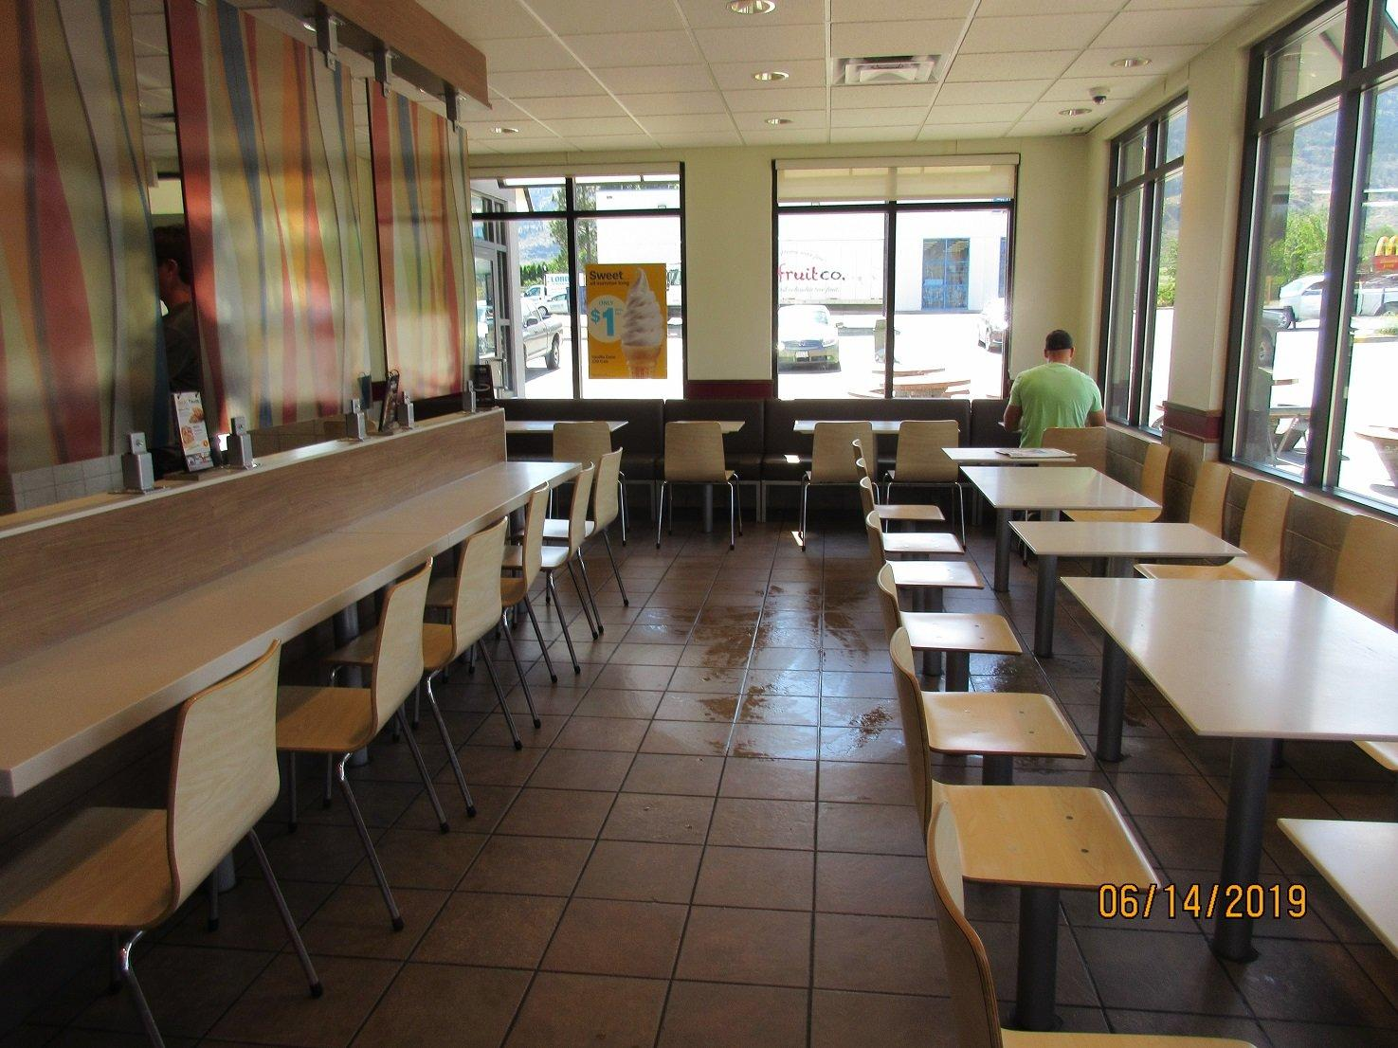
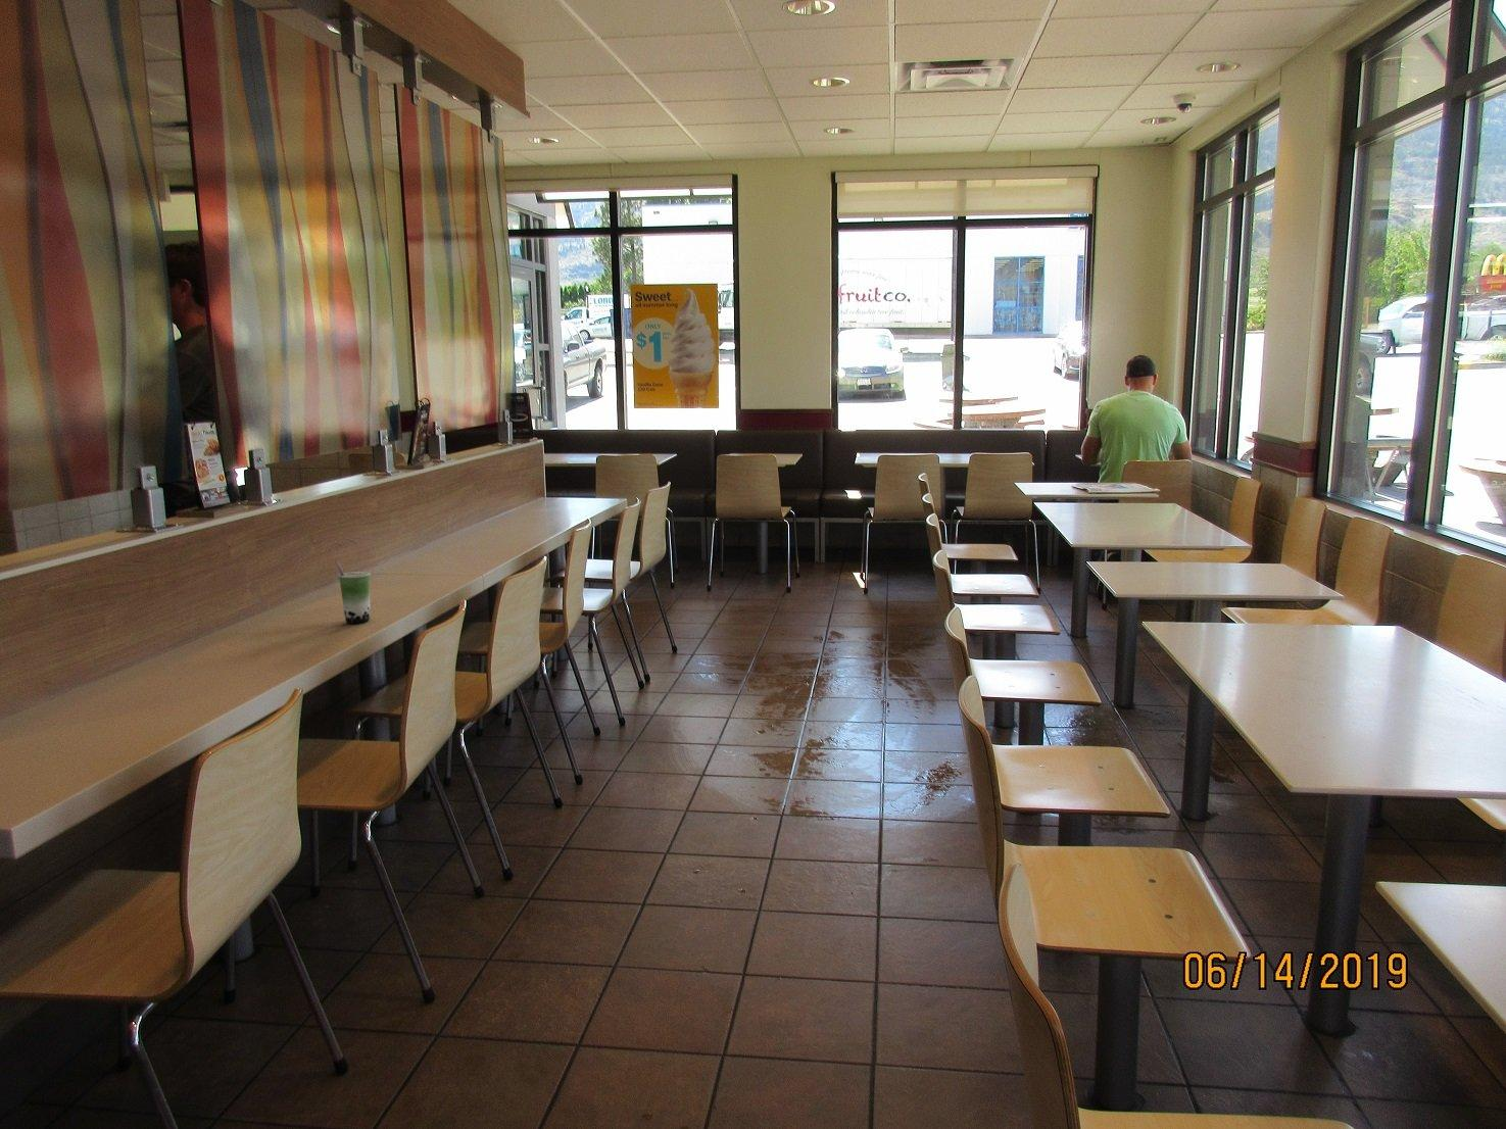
+ beverage cup (356, 591)
